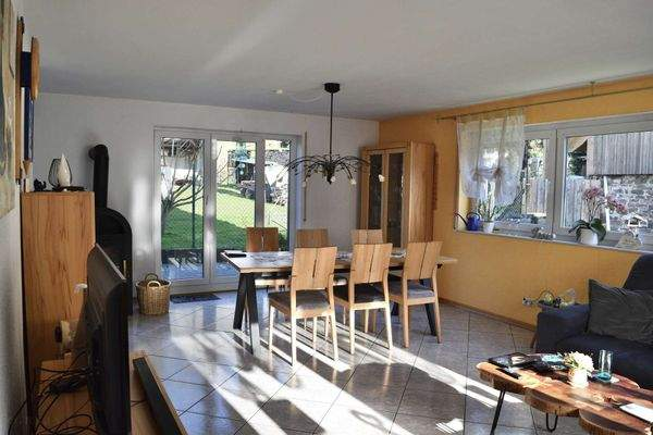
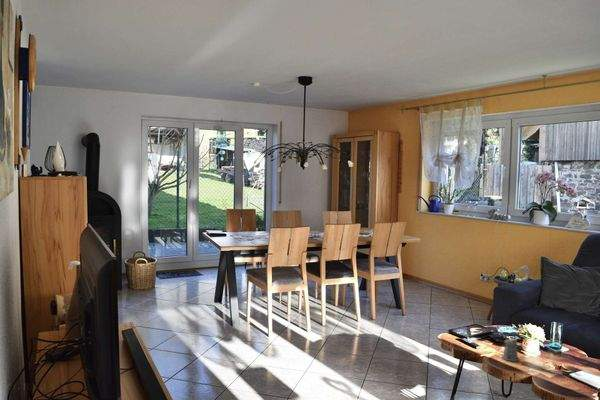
+ pepper shaker (508, 348)
